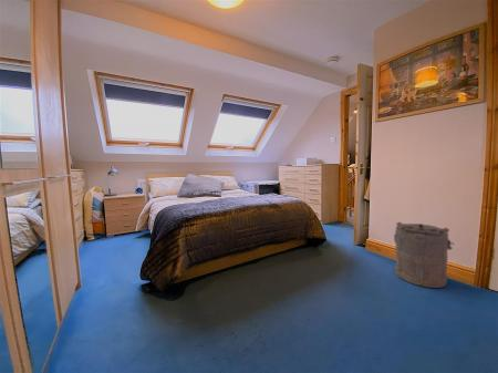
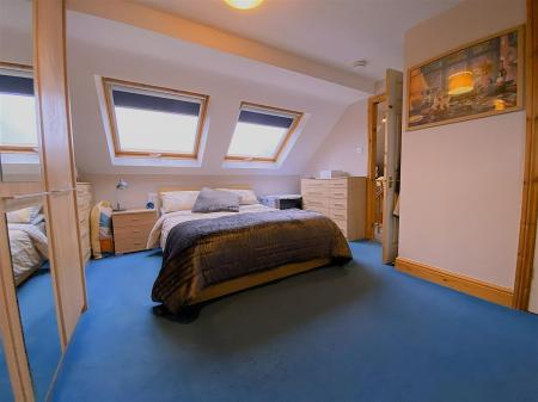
- laundry hamper (418, 249)
